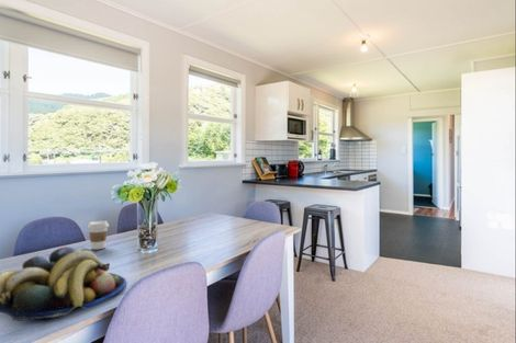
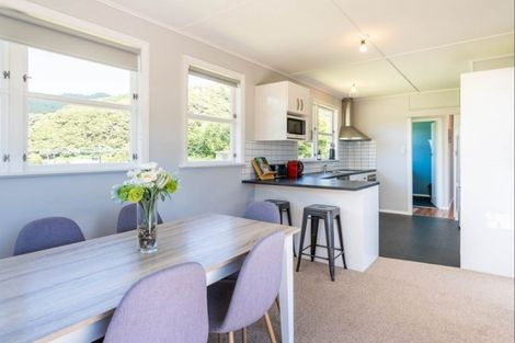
- coffee cup (98, 235)
- fruit bowl (66, 272)
